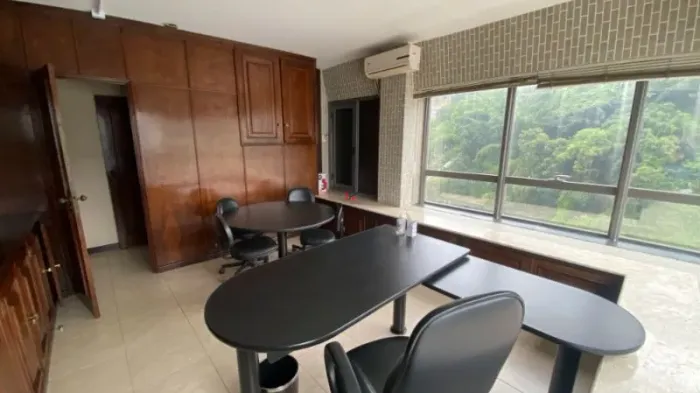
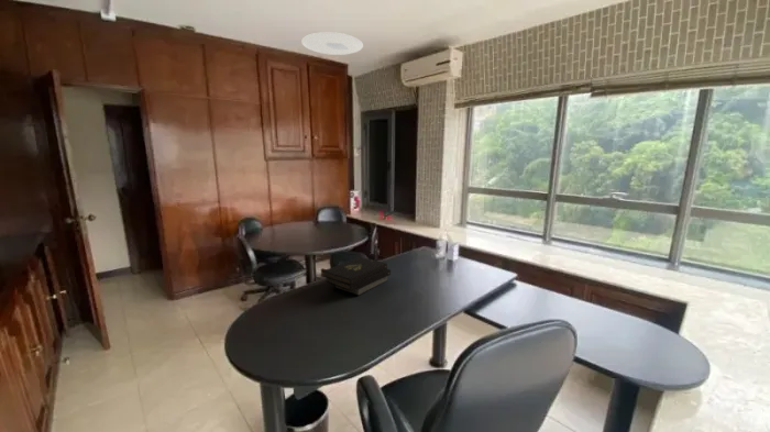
+ ceiling light (332, 41)
+ book (356, 275)
